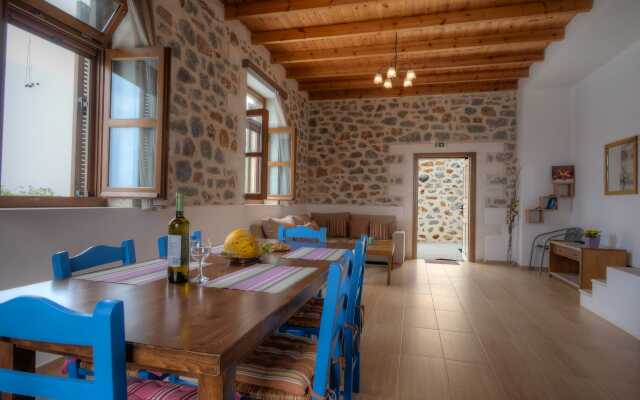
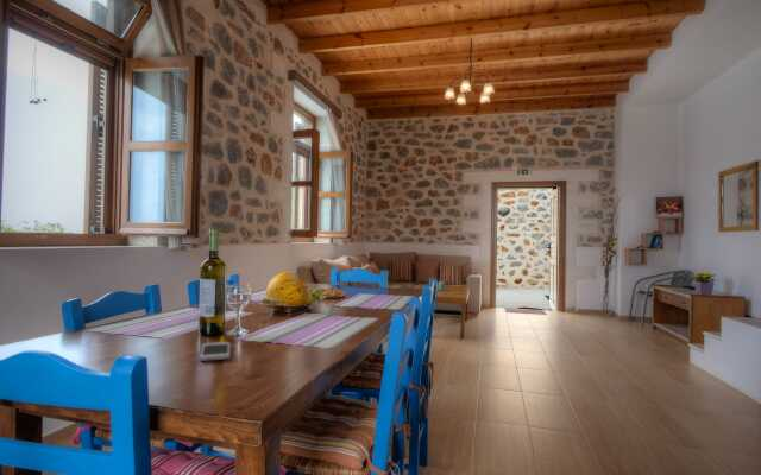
+ smartphone (215, 350)
